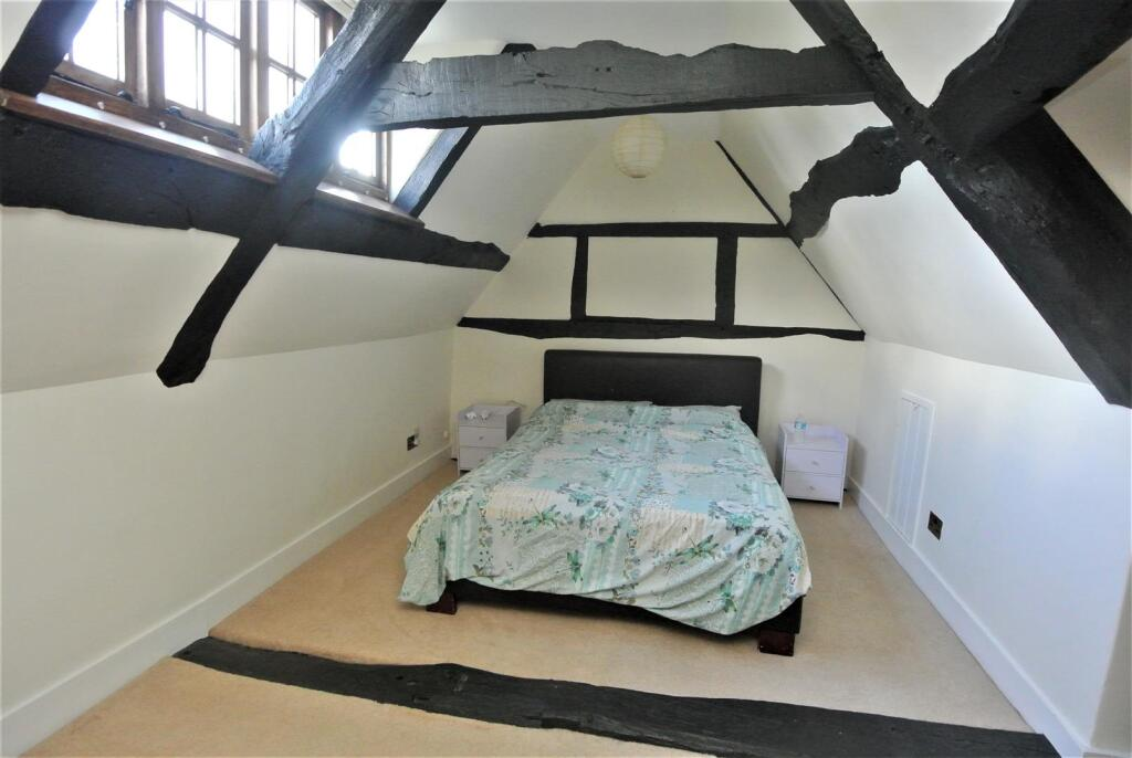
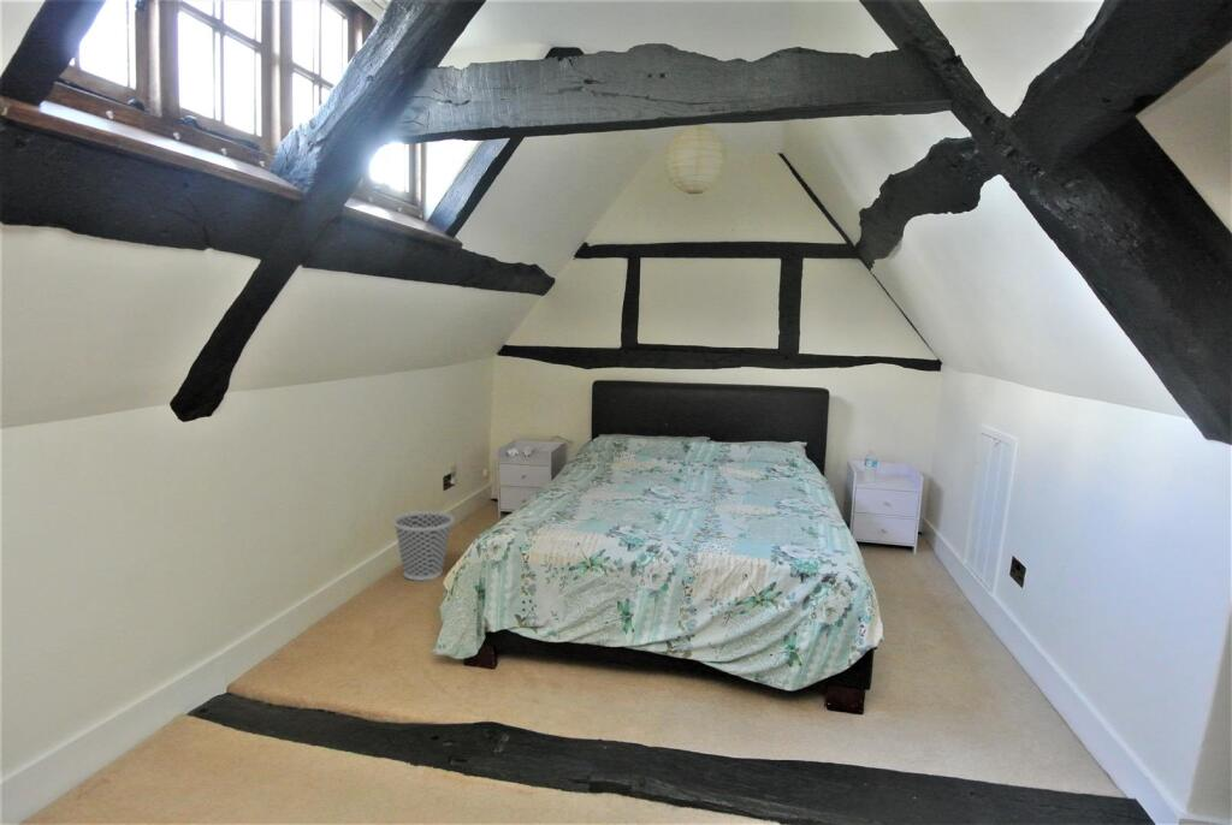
+ wastebasket (424, 546)
